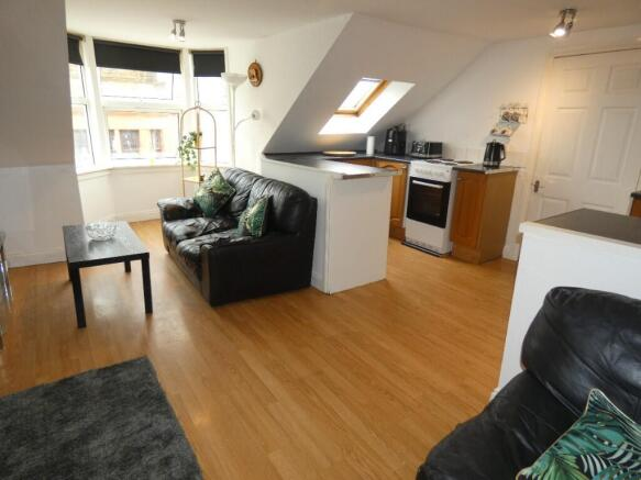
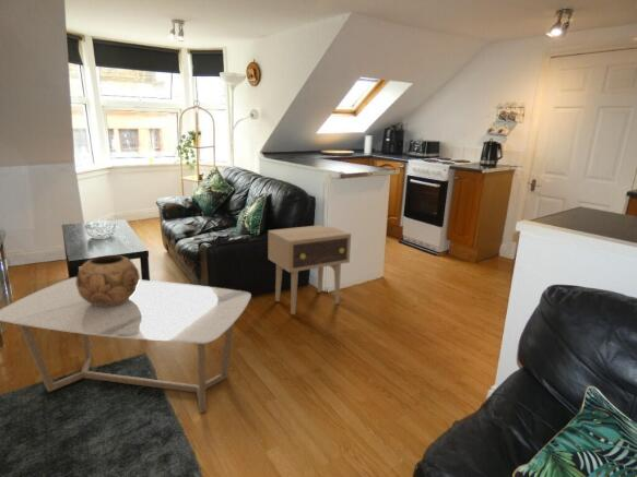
+ coffee table (135, 338)
+ side table (309, 269)
+ decorative bowl (108, 279)
